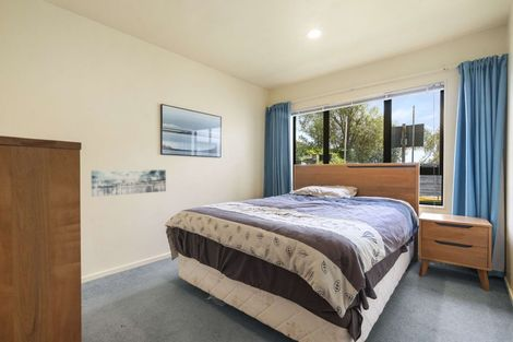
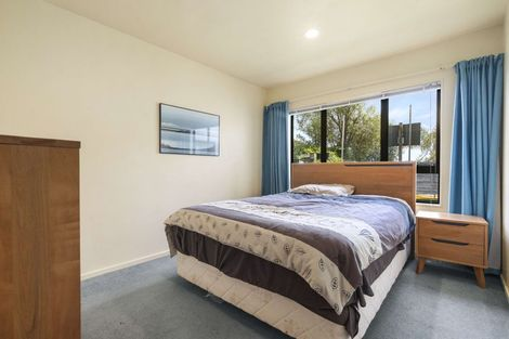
- wall art (132, 181)
